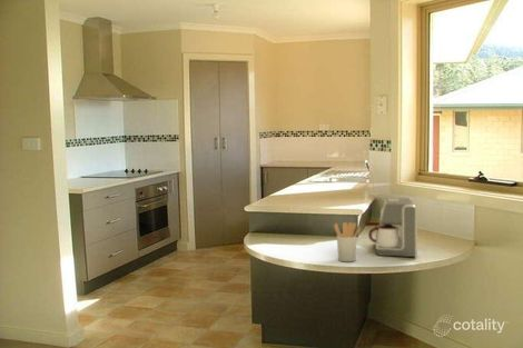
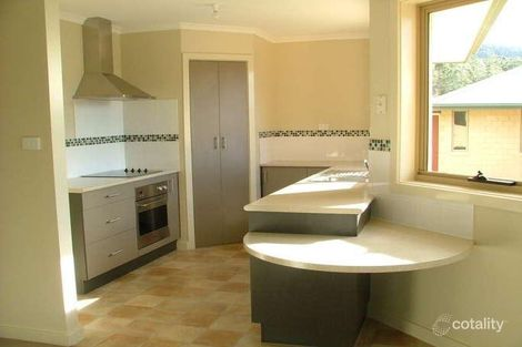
- utensil holder (347, 240)
- coffee maker (396, 223)
